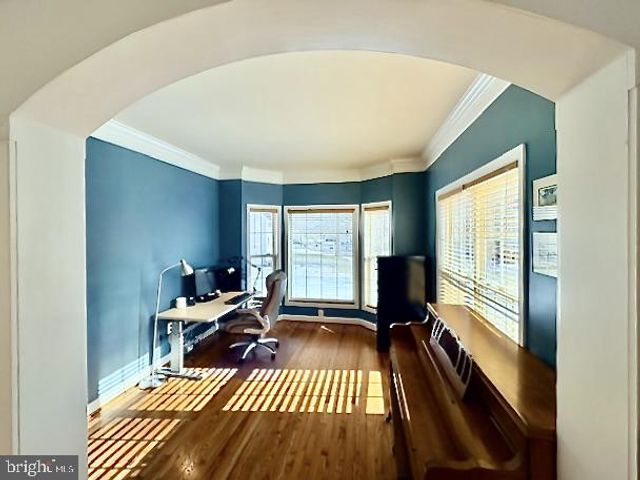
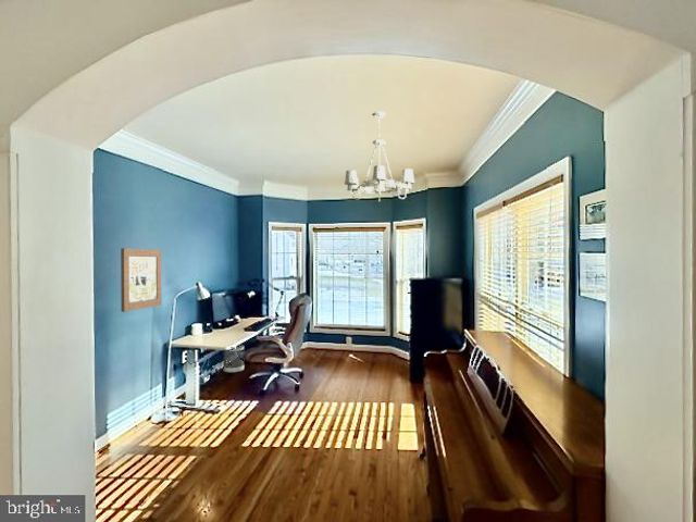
+ chandelier (378, 156)
+ wall art (142, 278)
+ wastebasket (233, 358)
